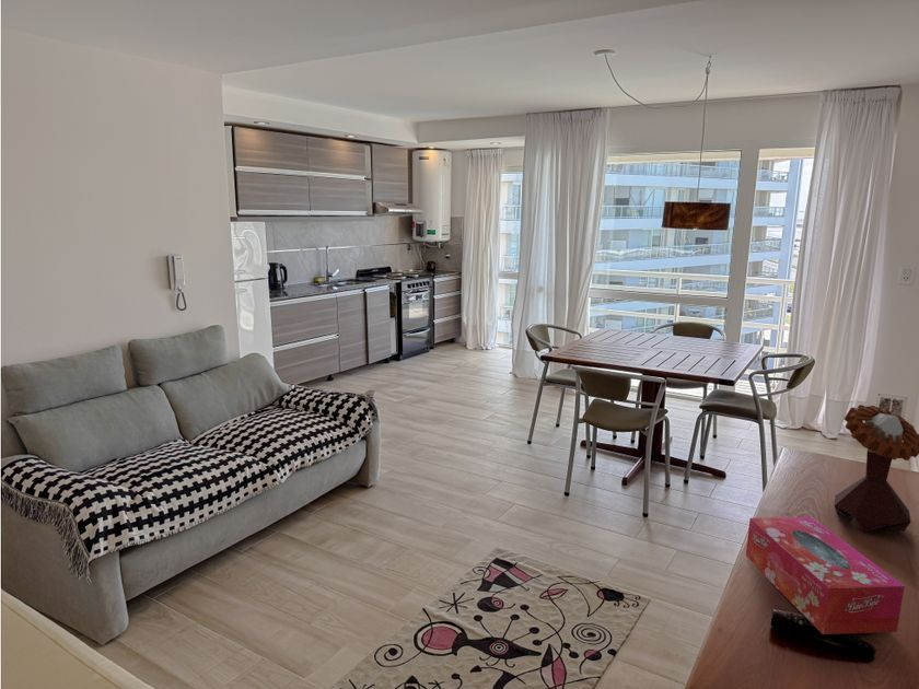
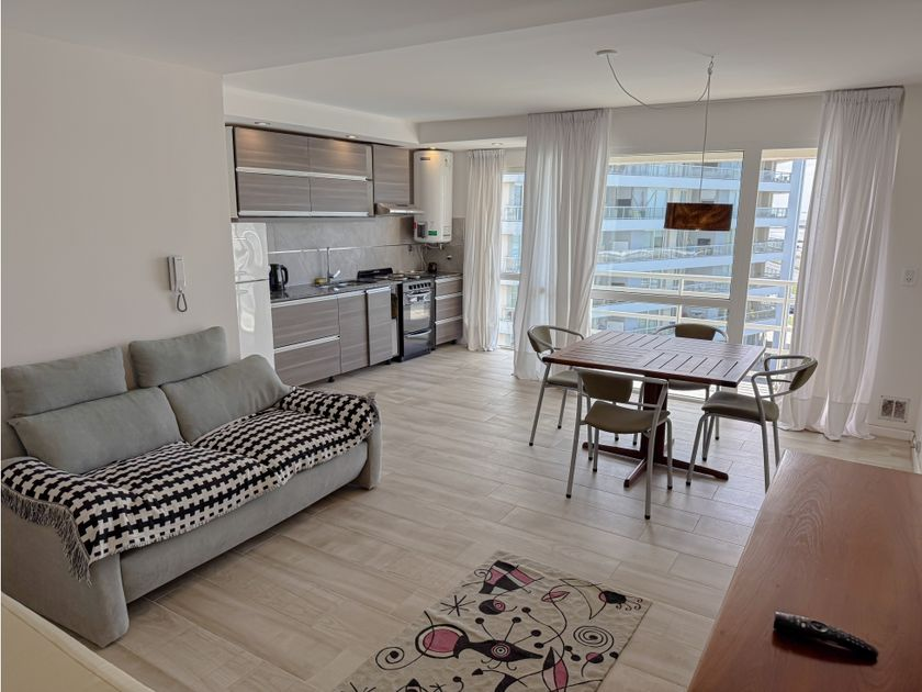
- tissue box (816, 569)
- mushroom (876, 467)
